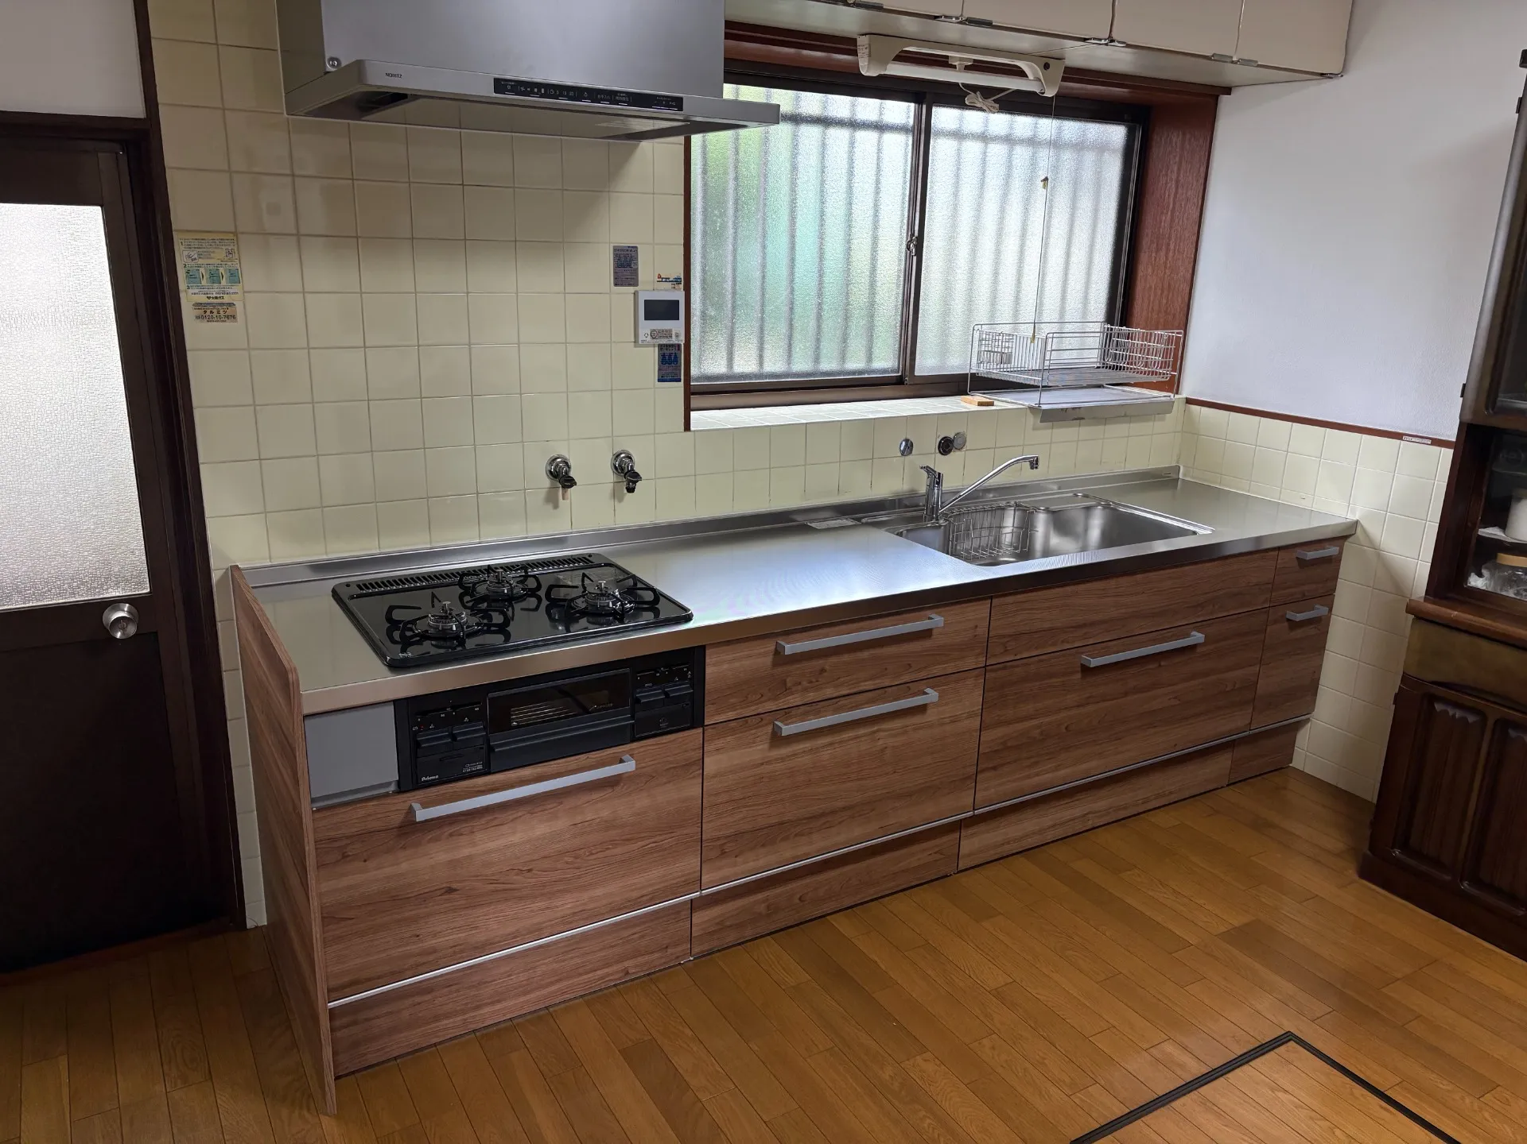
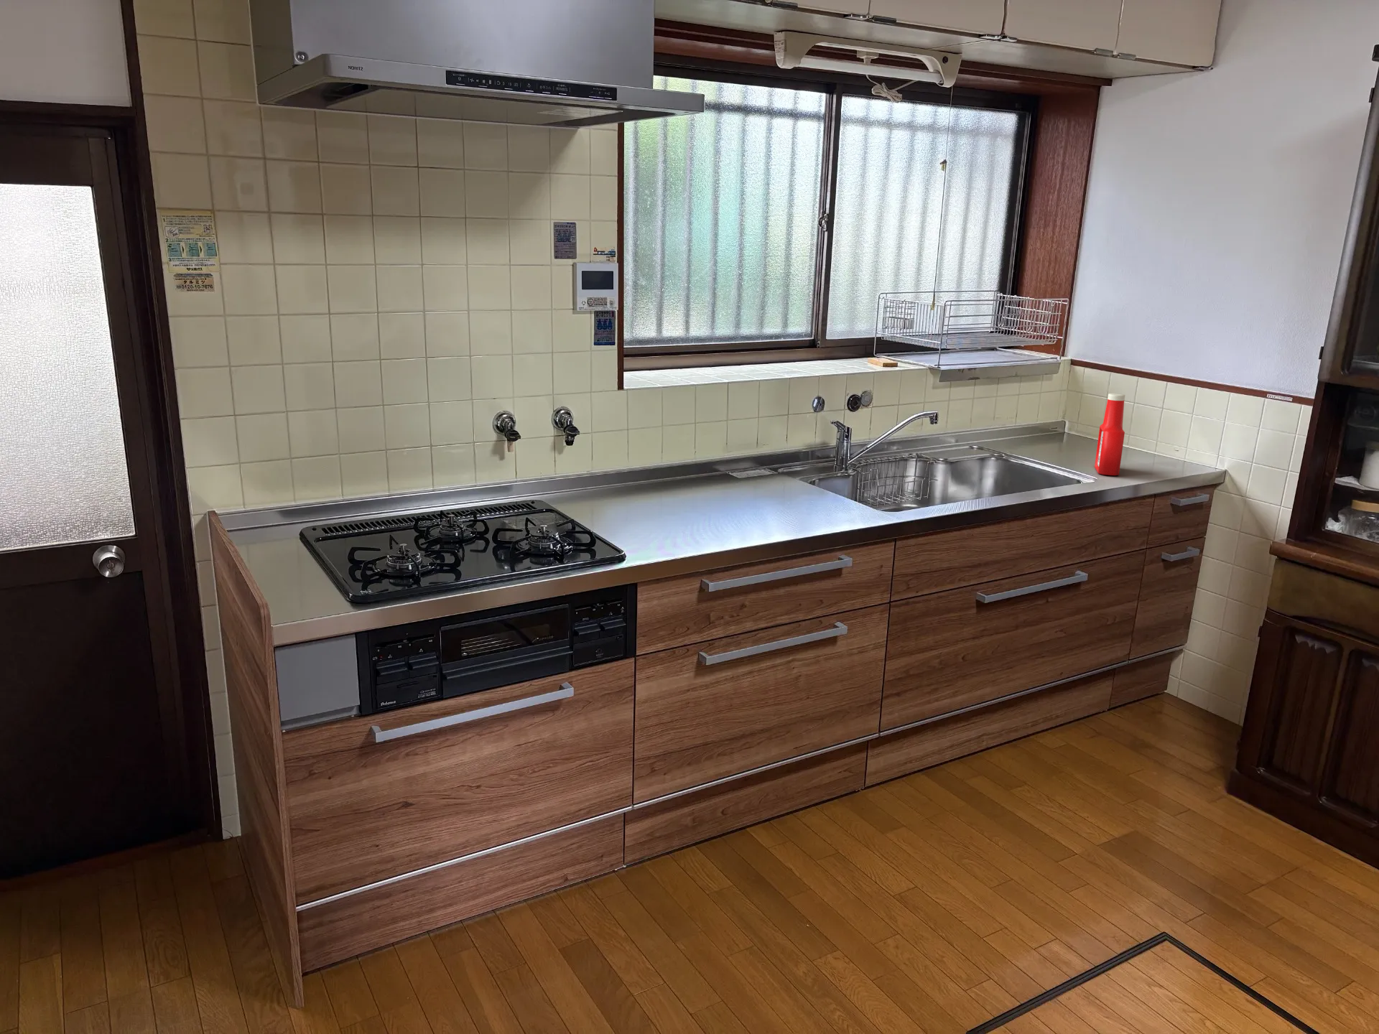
+ soap bottle (1111, 433)
